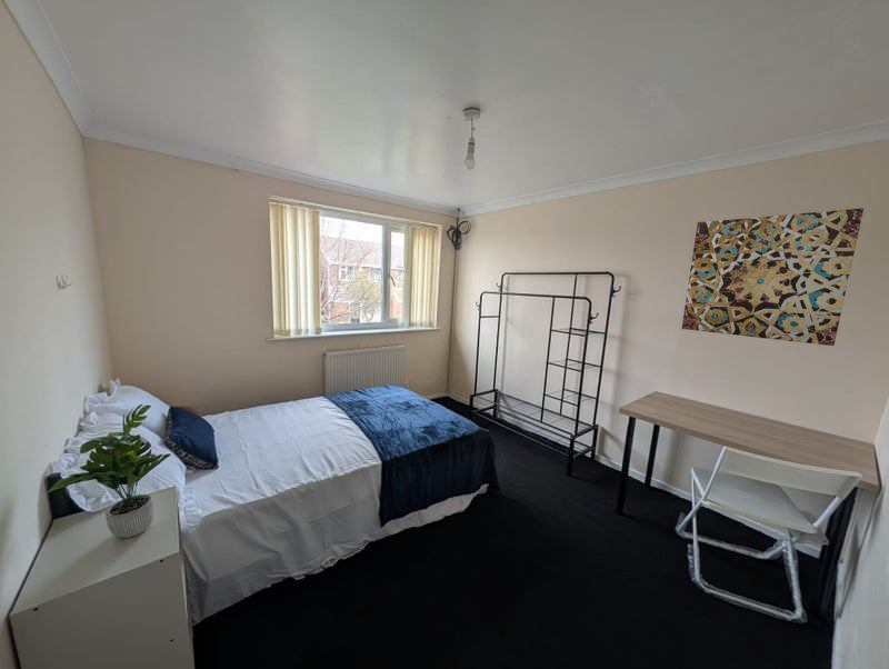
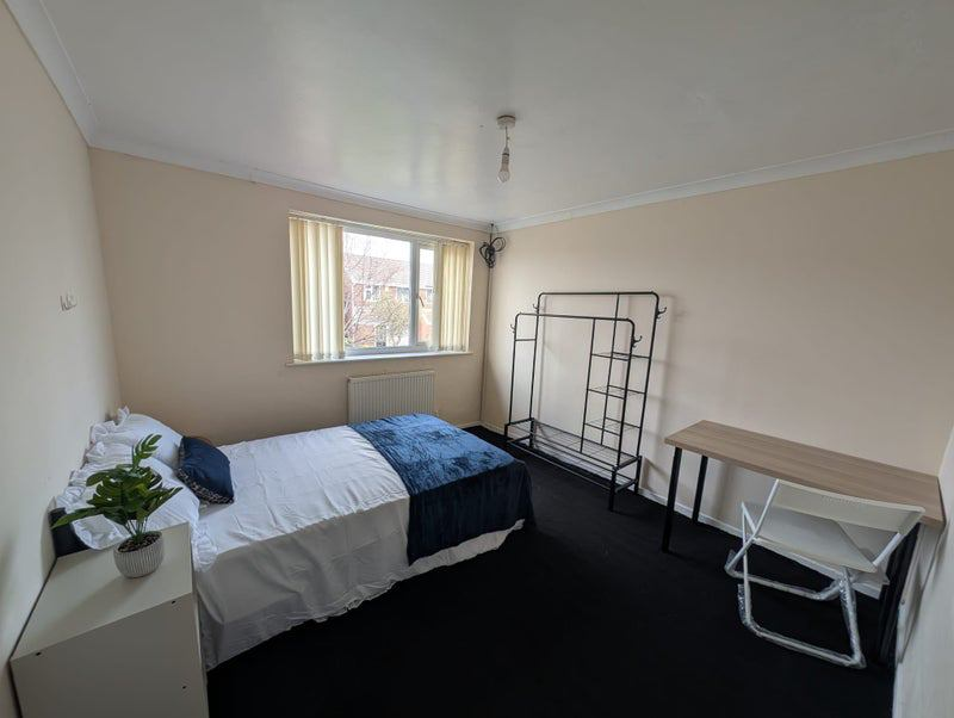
- wall art (759, 278)
